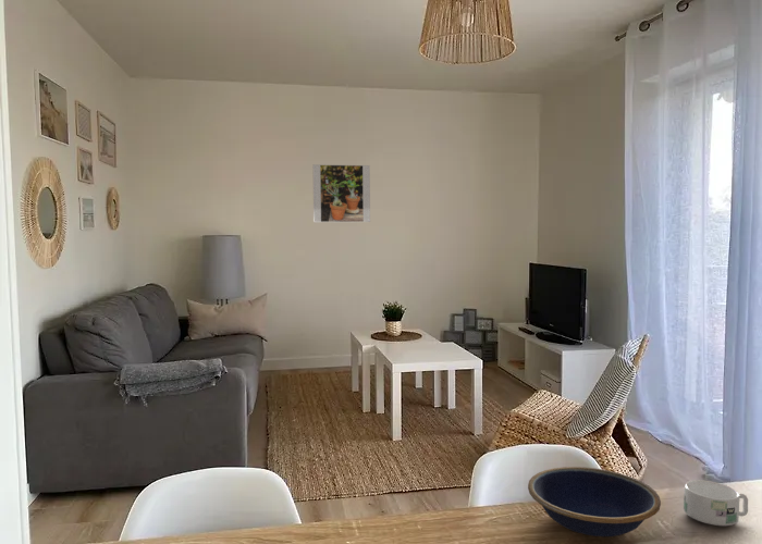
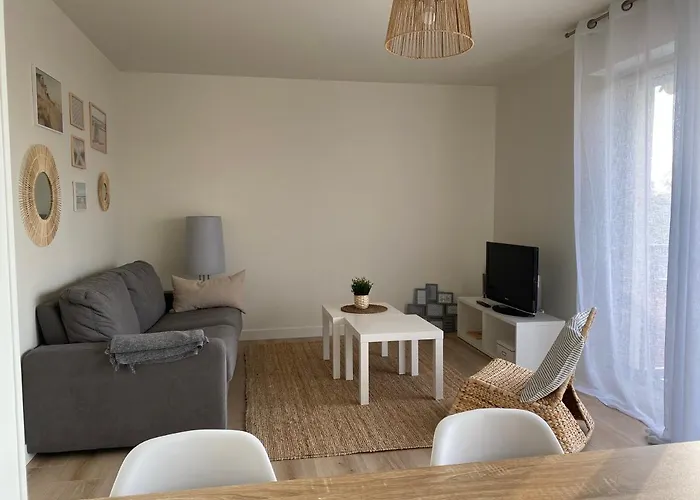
- bowl (591, 507)
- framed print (341, 194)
- mug (715, 503)
